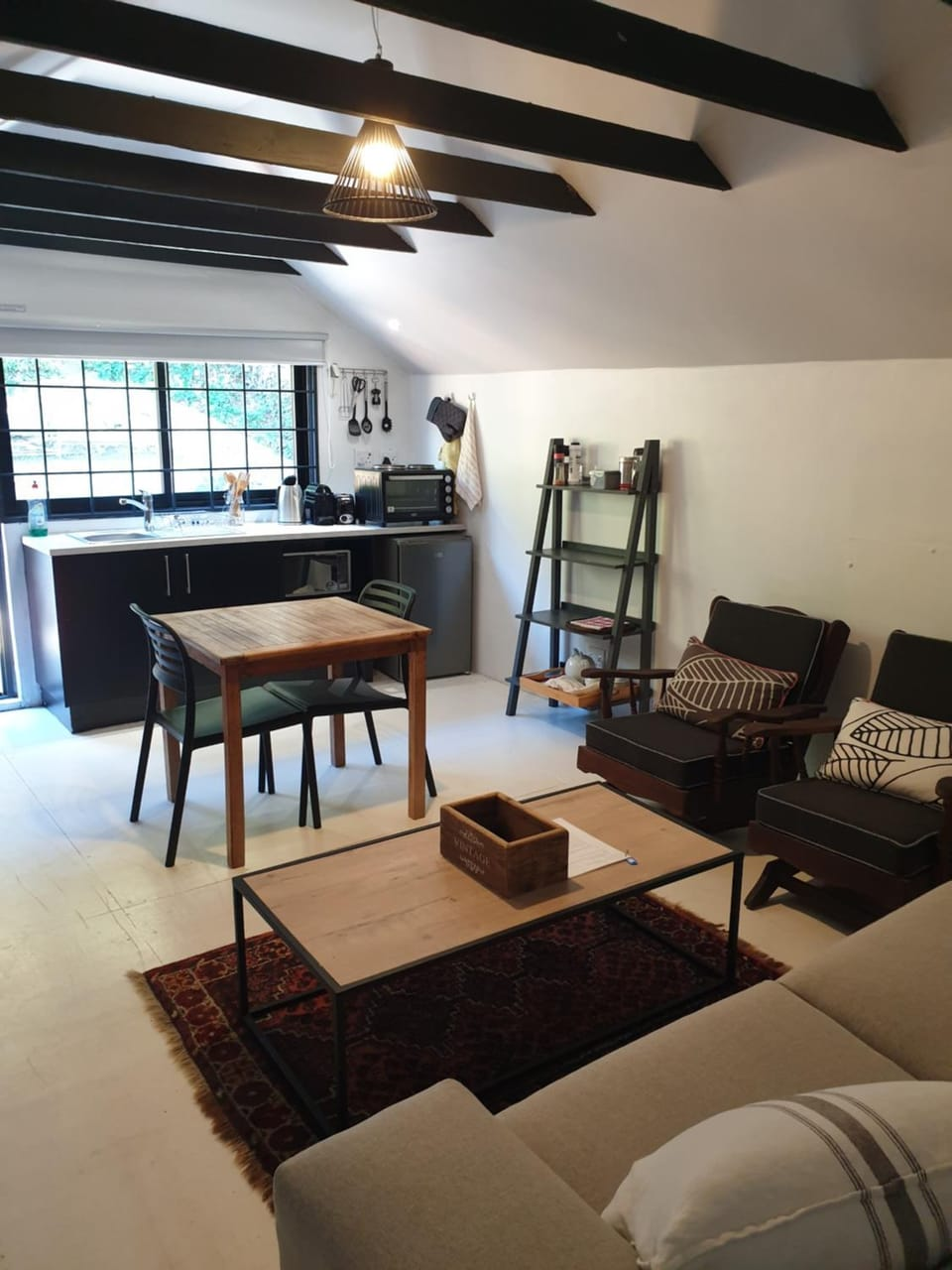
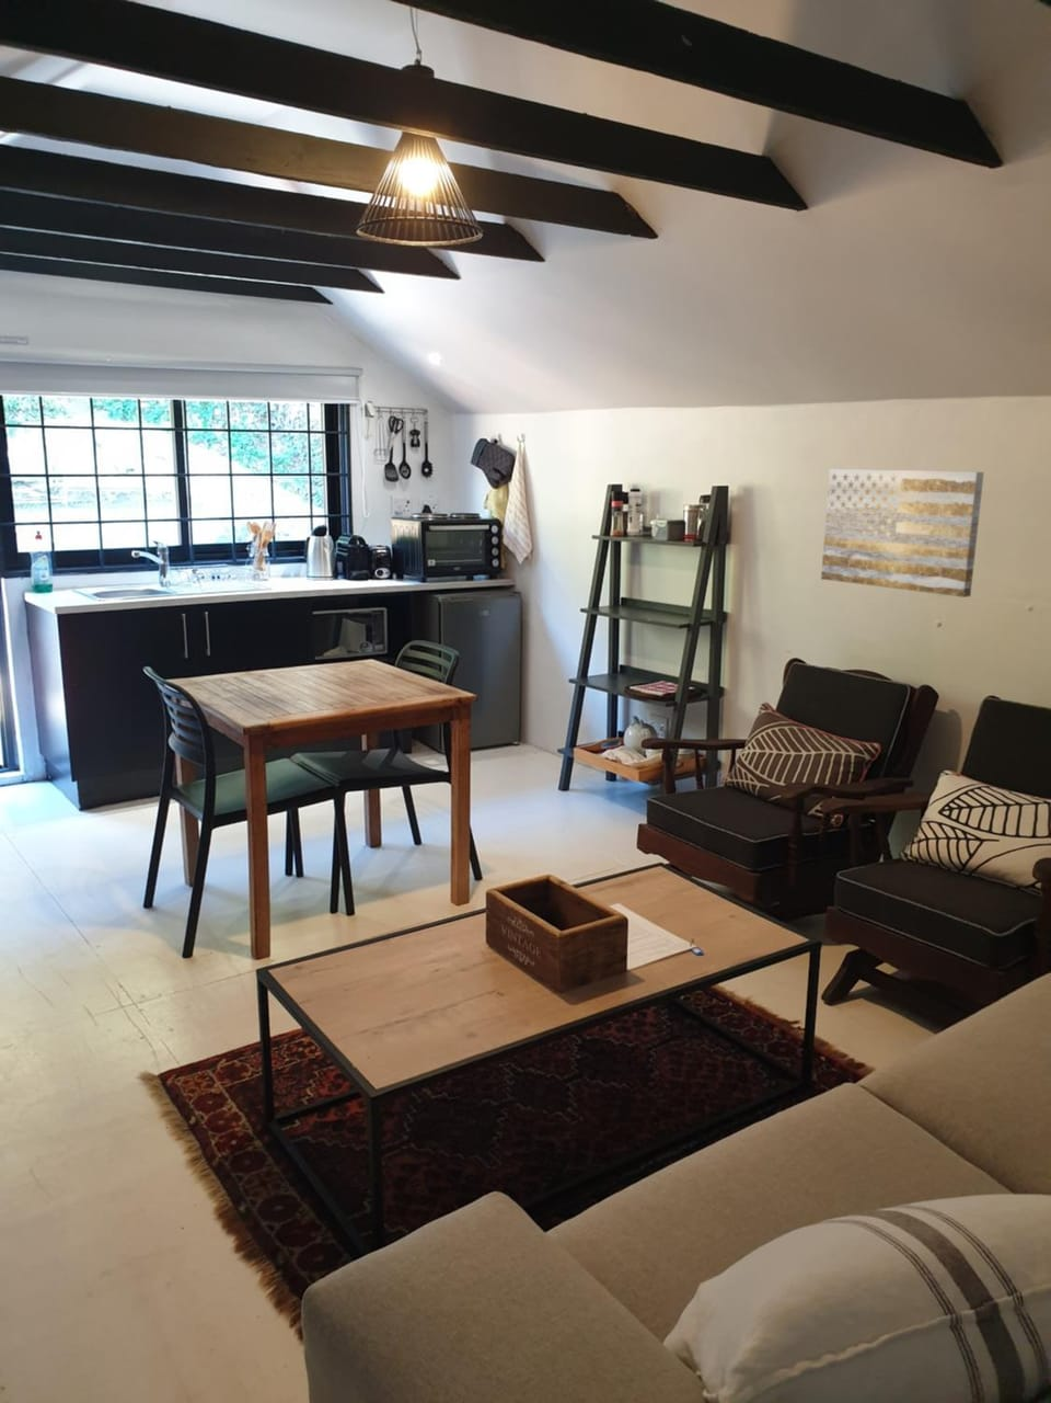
+ wall art (895, 529)
